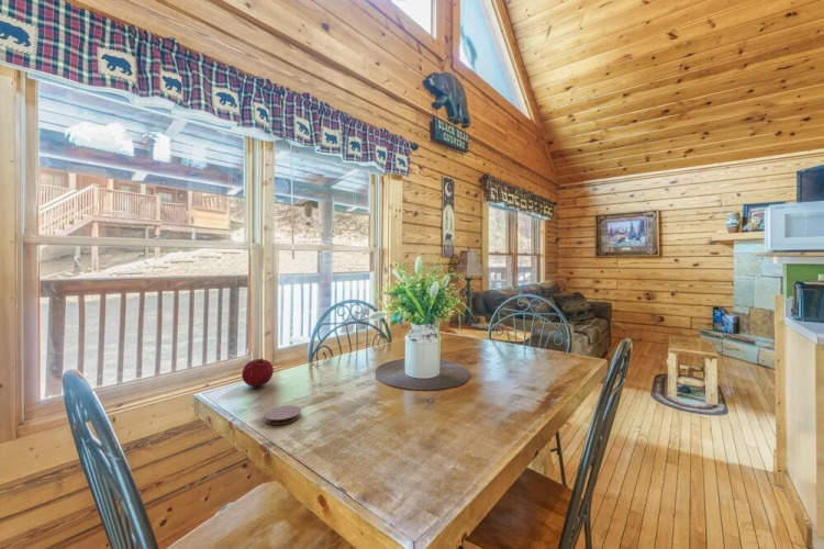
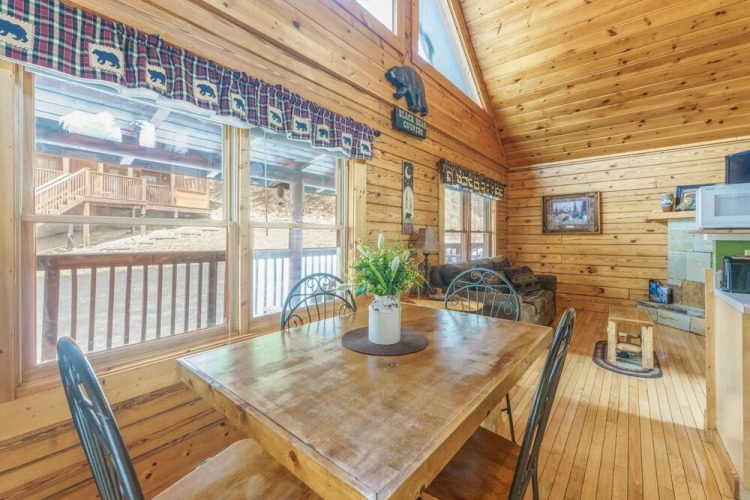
- fruit (257, 371)
- coaster (282, 414)
